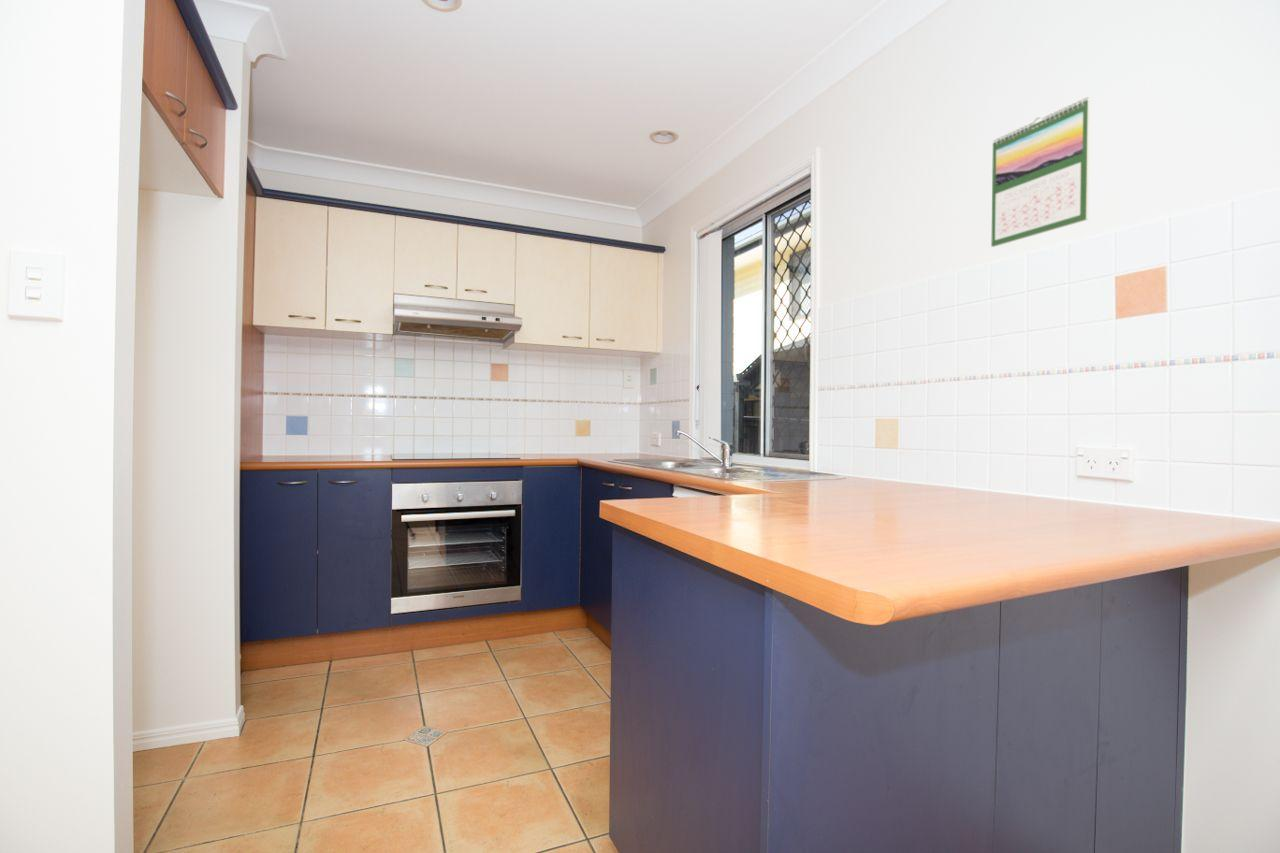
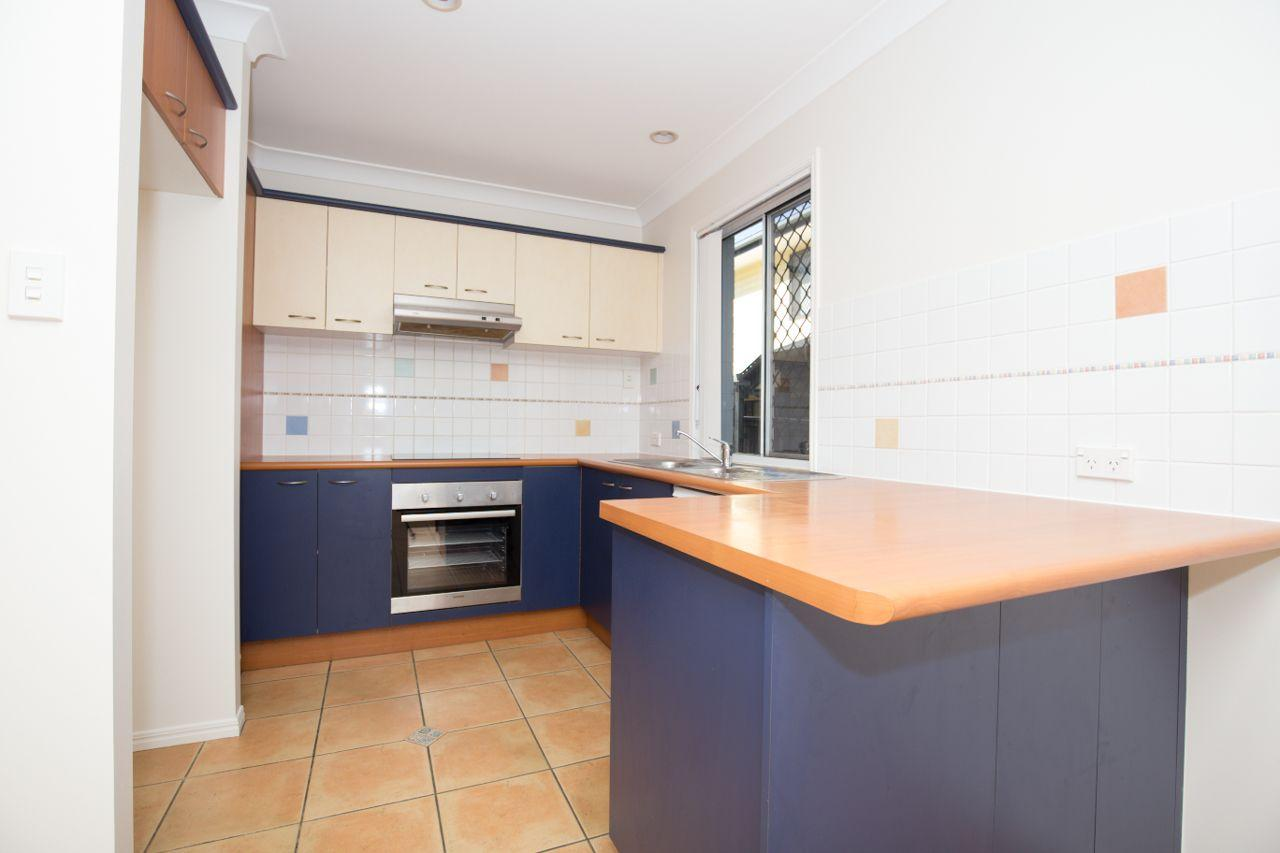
- calendar (1037, 175)
